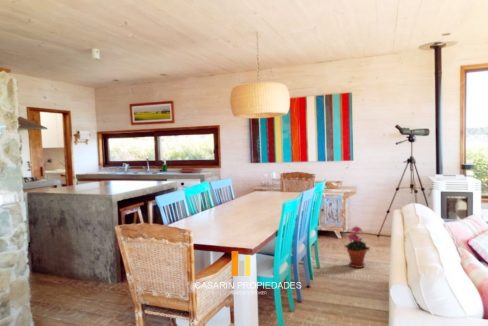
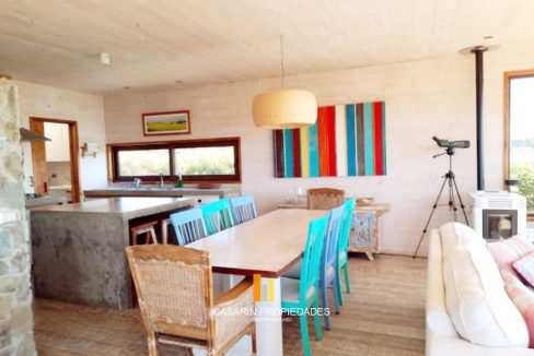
- potted plant (356, 245)
